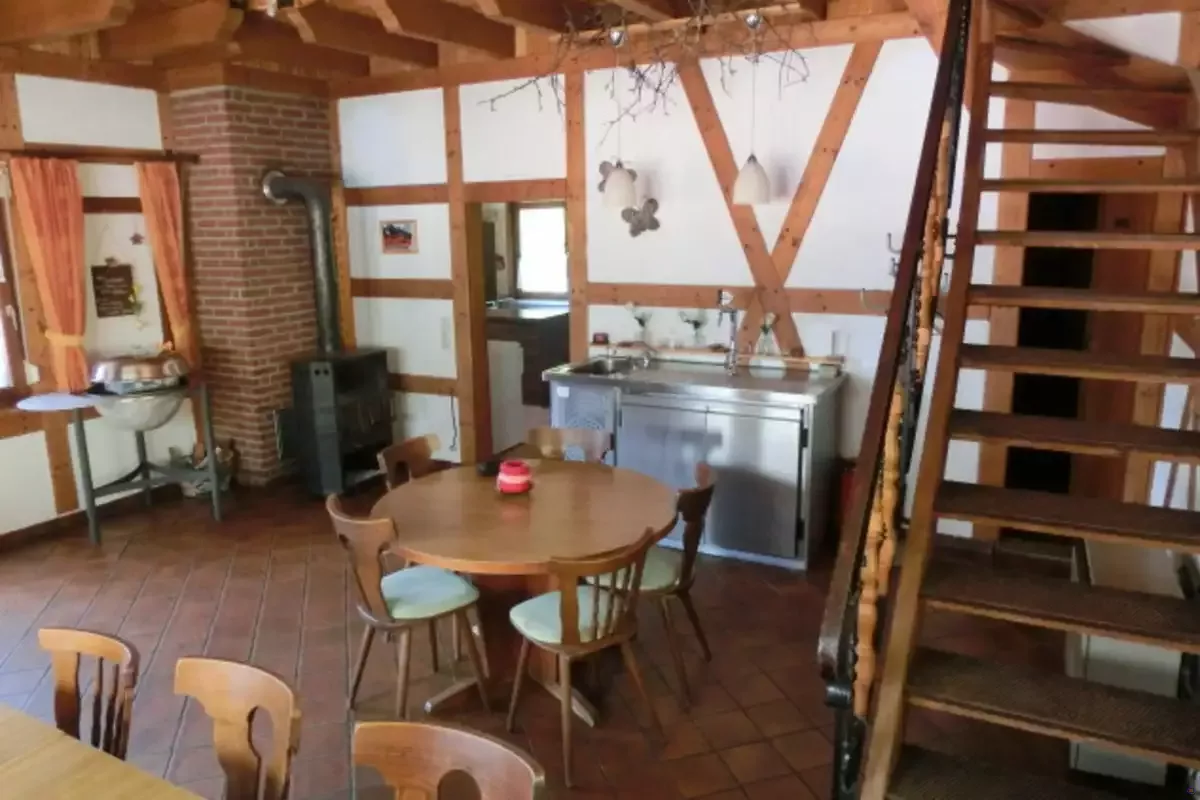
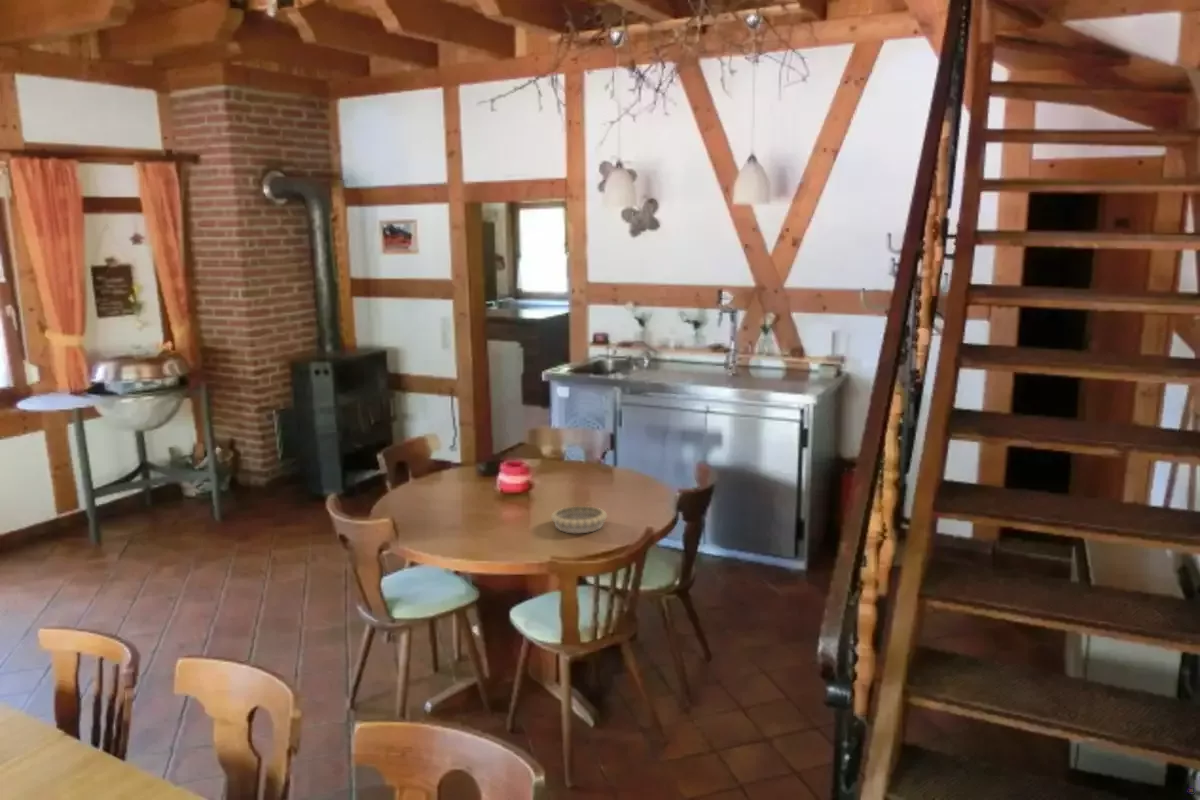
+ decorative bowl (579, 519)
